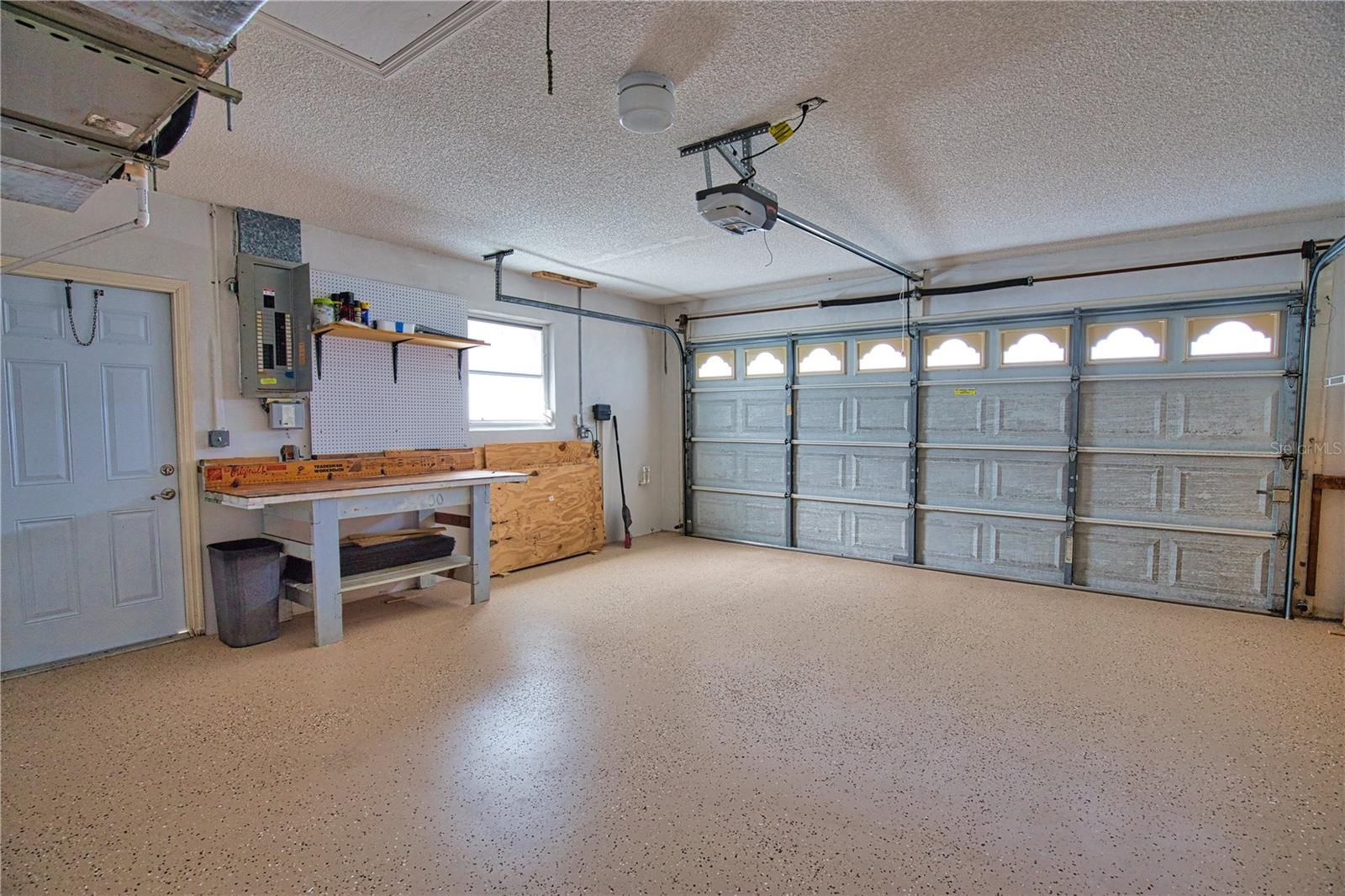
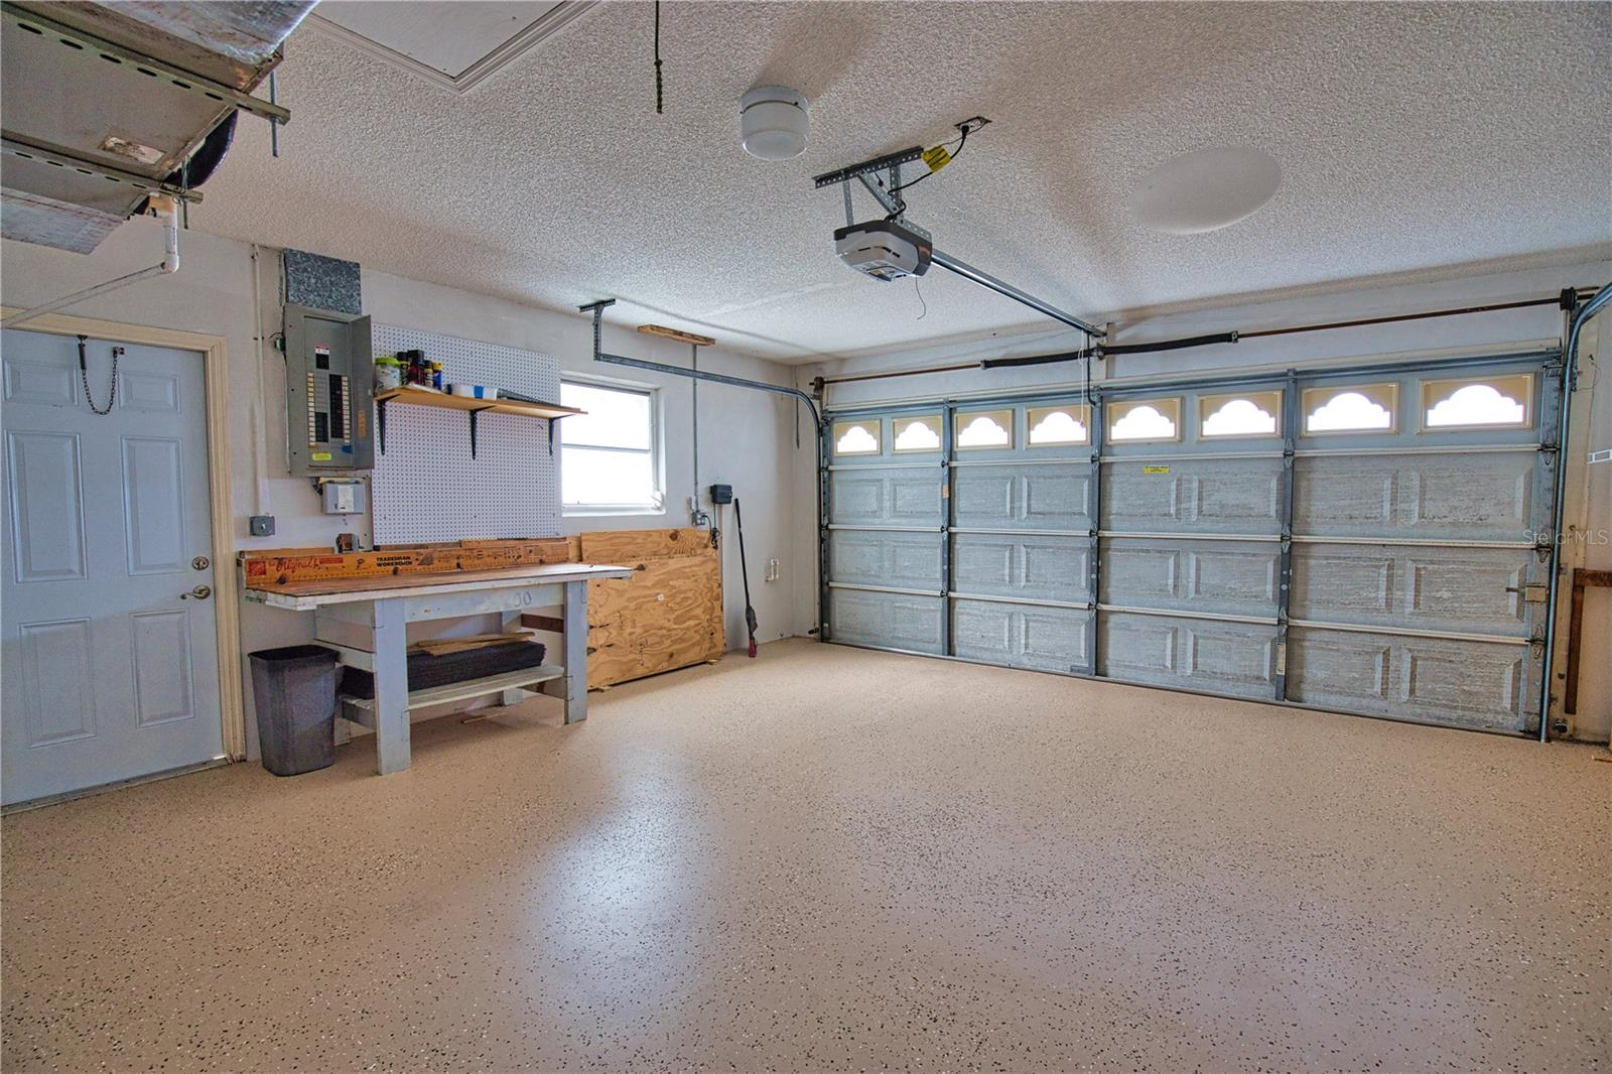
+ ceiling light (1202, 193)
